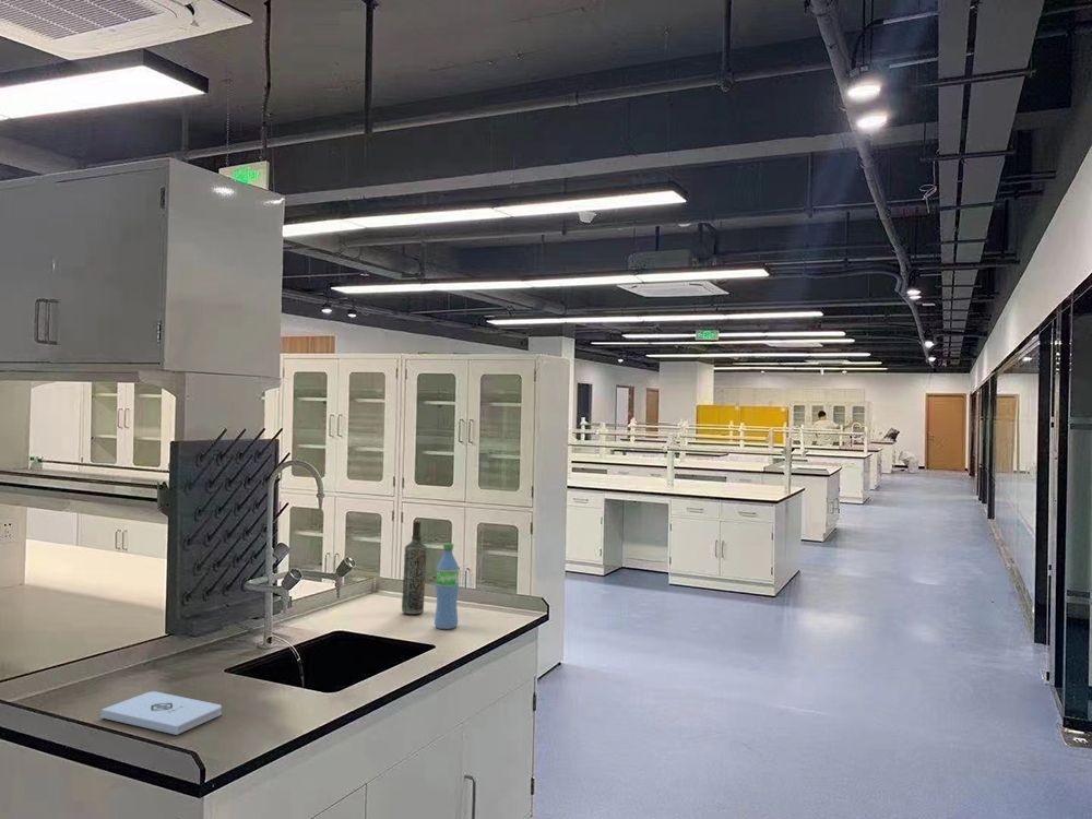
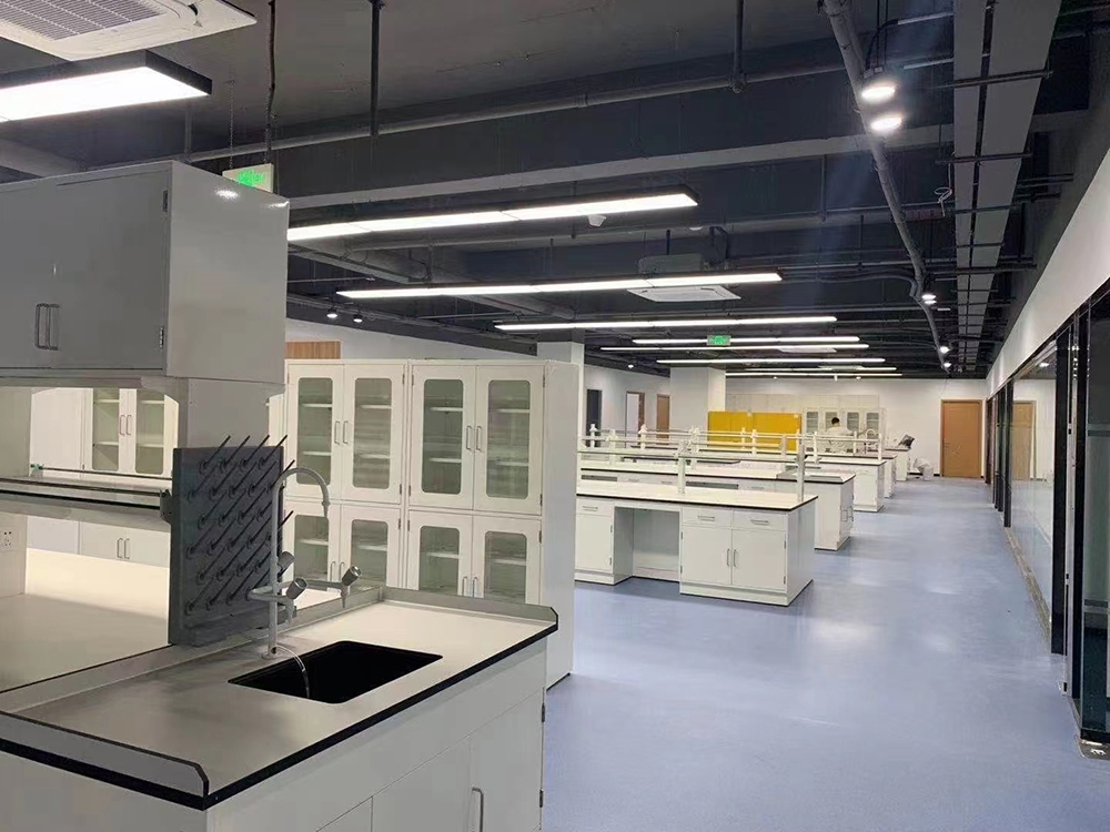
- notepad (163, 711)
- water bottle (447, 584)
- bottle (414, 566)
